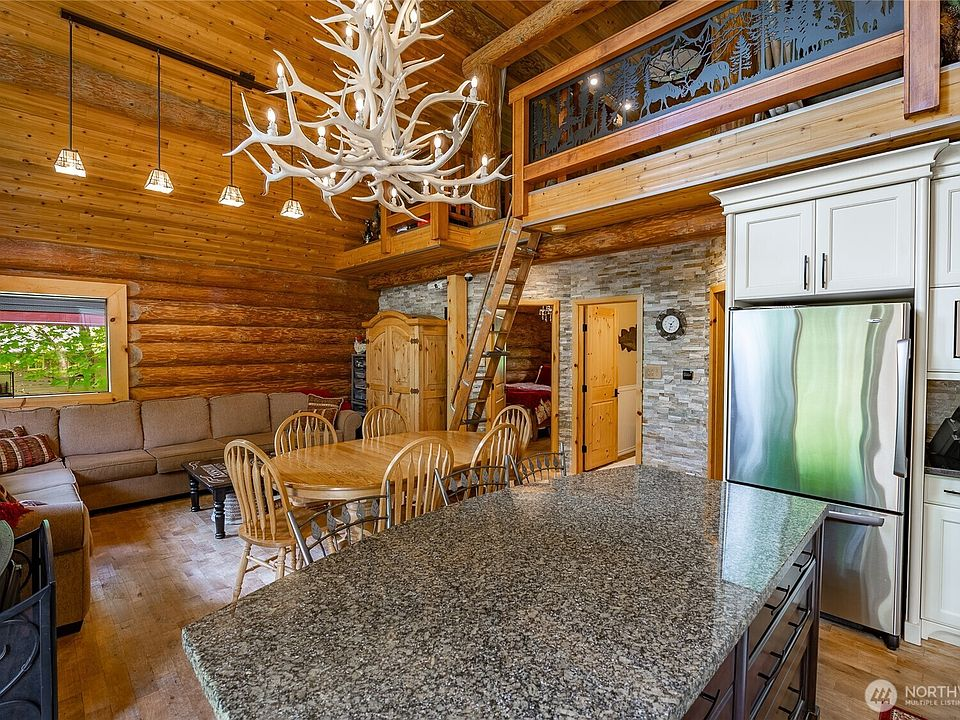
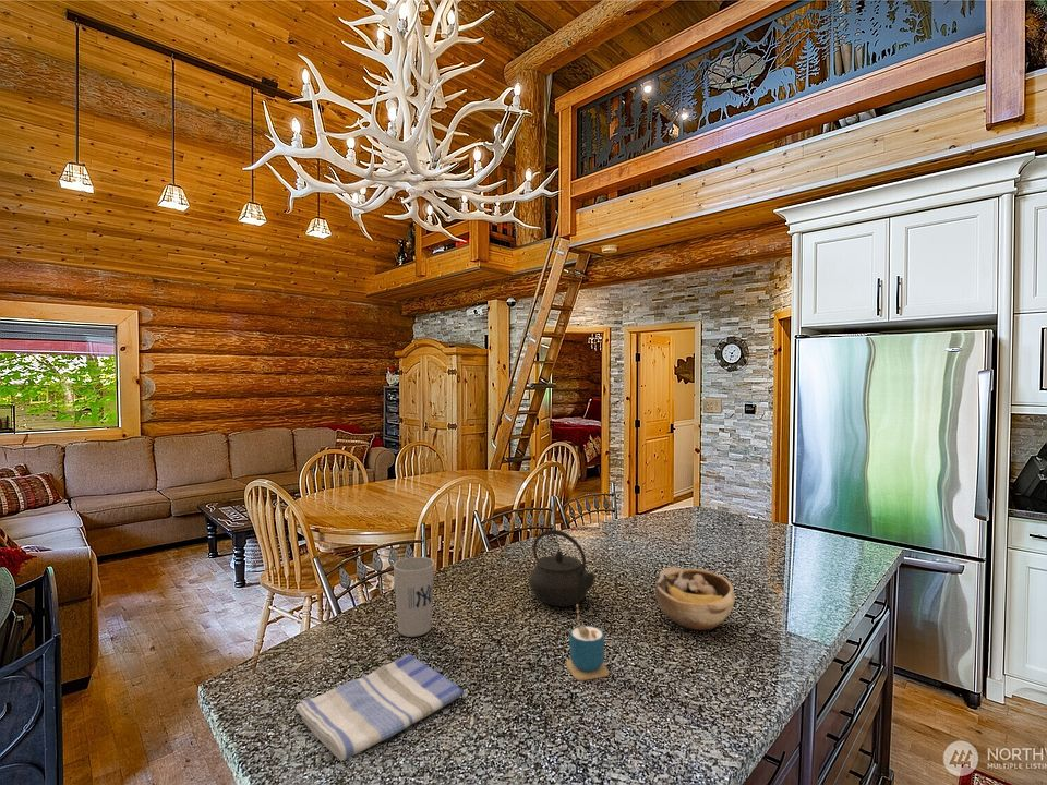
+ bowl (695, 599)
+ cup (414, 596)
+ dish towel (381, 699)
+ cup (587, 638)
+ kettle (563, 566)
